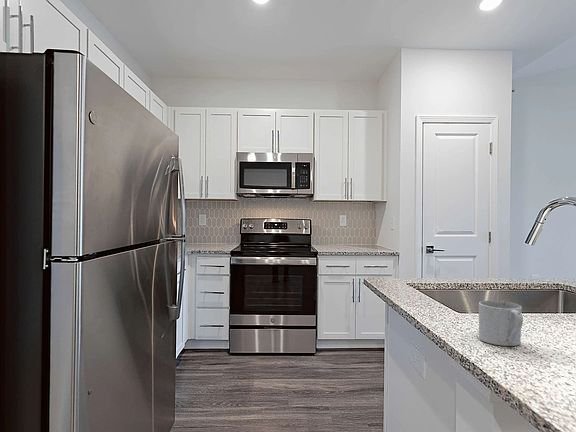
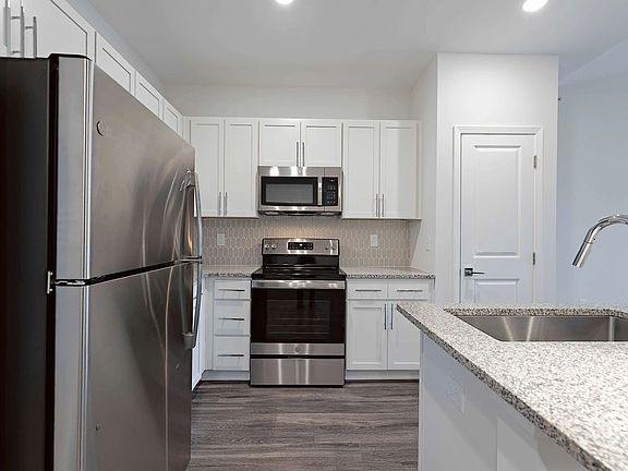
- mug (503, 324)
